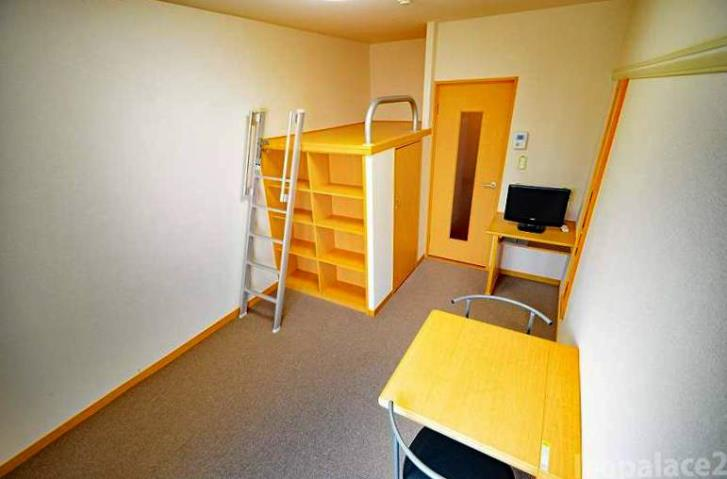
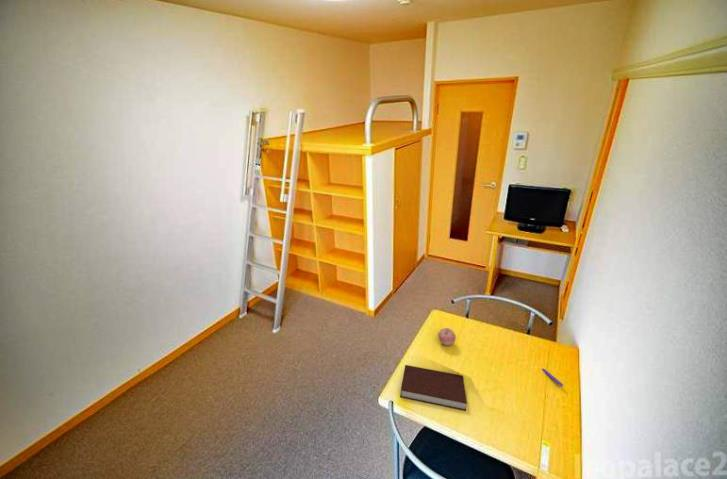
+ notebook (432, 385)
+ pen (551, 376)
+ apple (446, 337)
